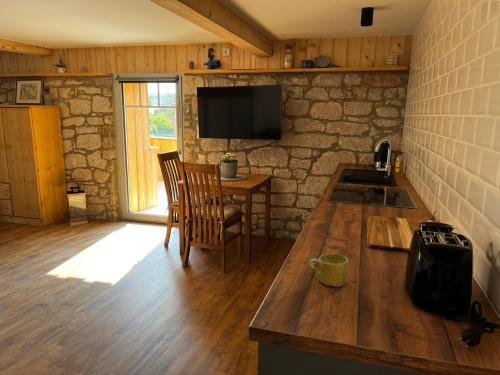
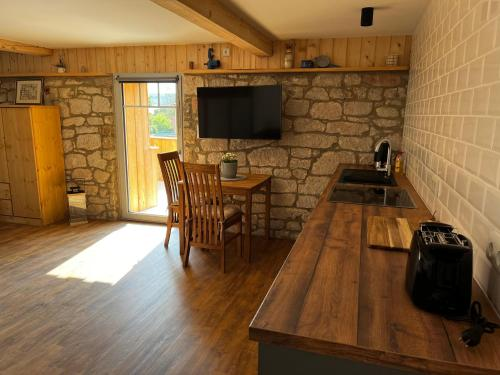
- mug (328, 269)
